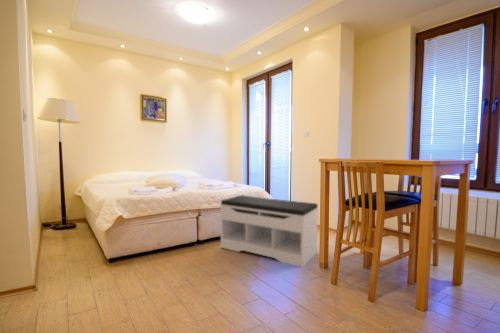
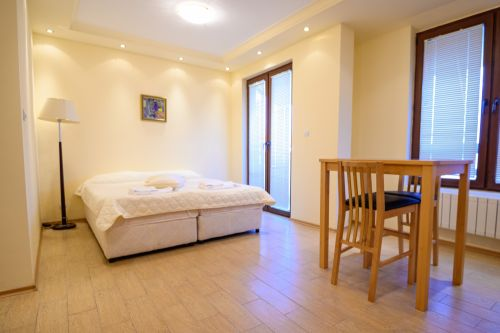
- bench (267, 226)
